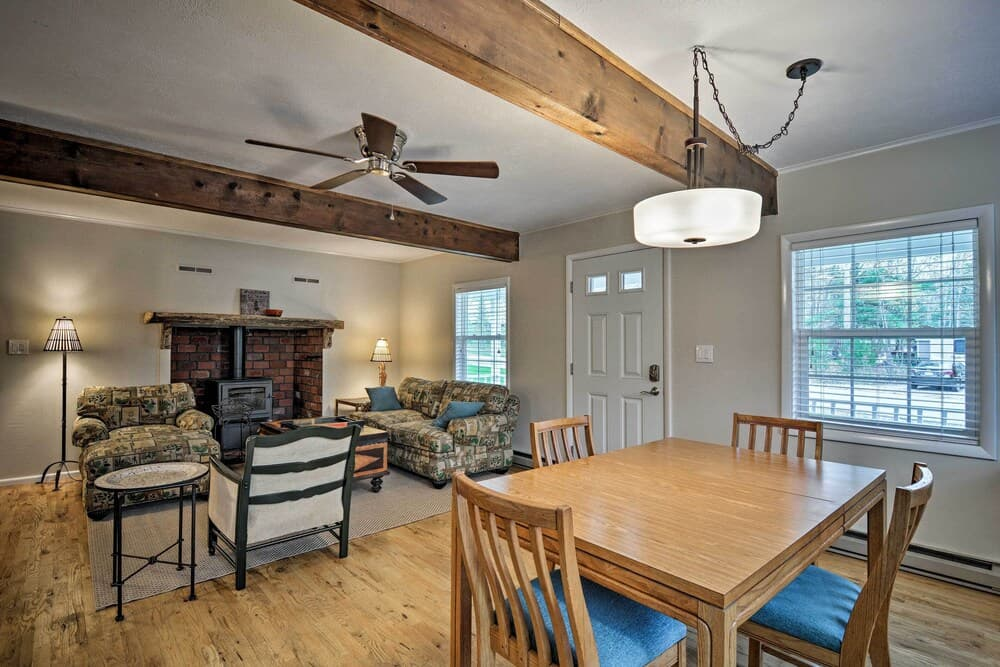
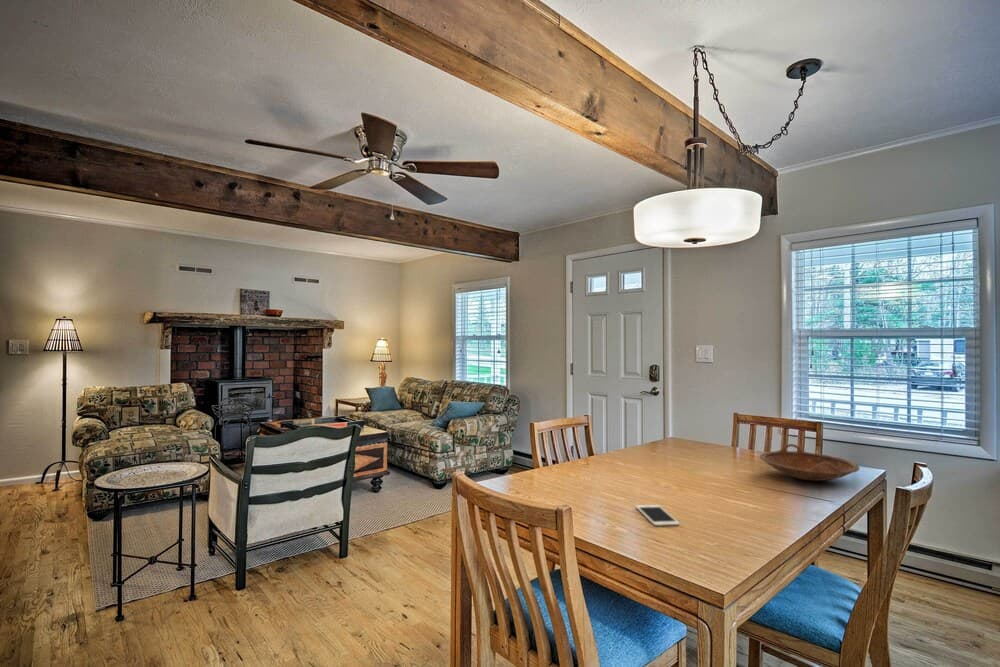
+ cell phone (656, 514)
+ bowl (807, 465)
